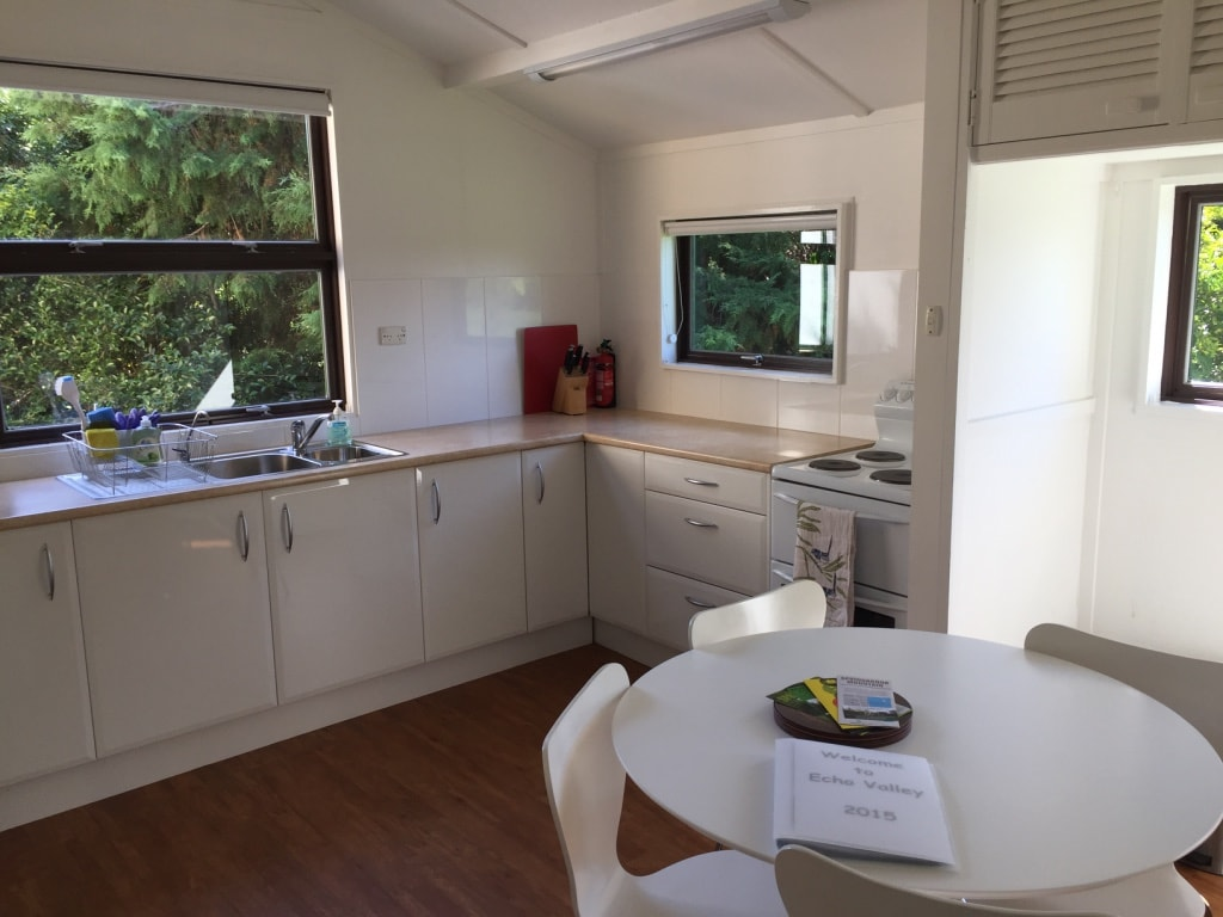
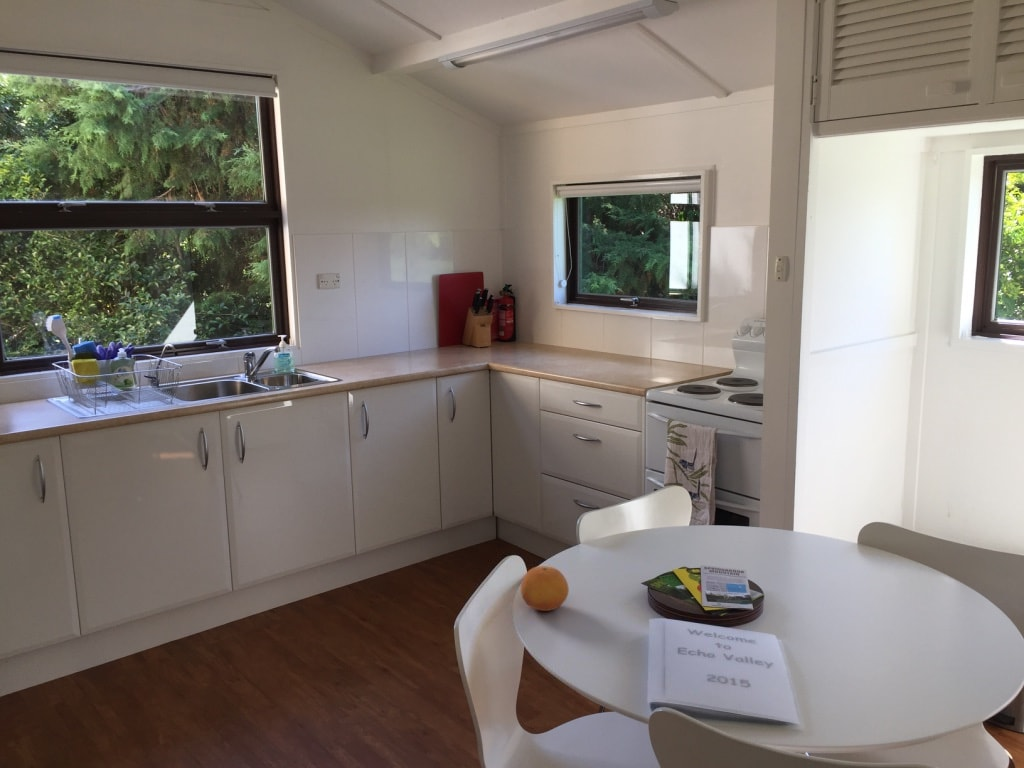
+ fruit (544, 588)
